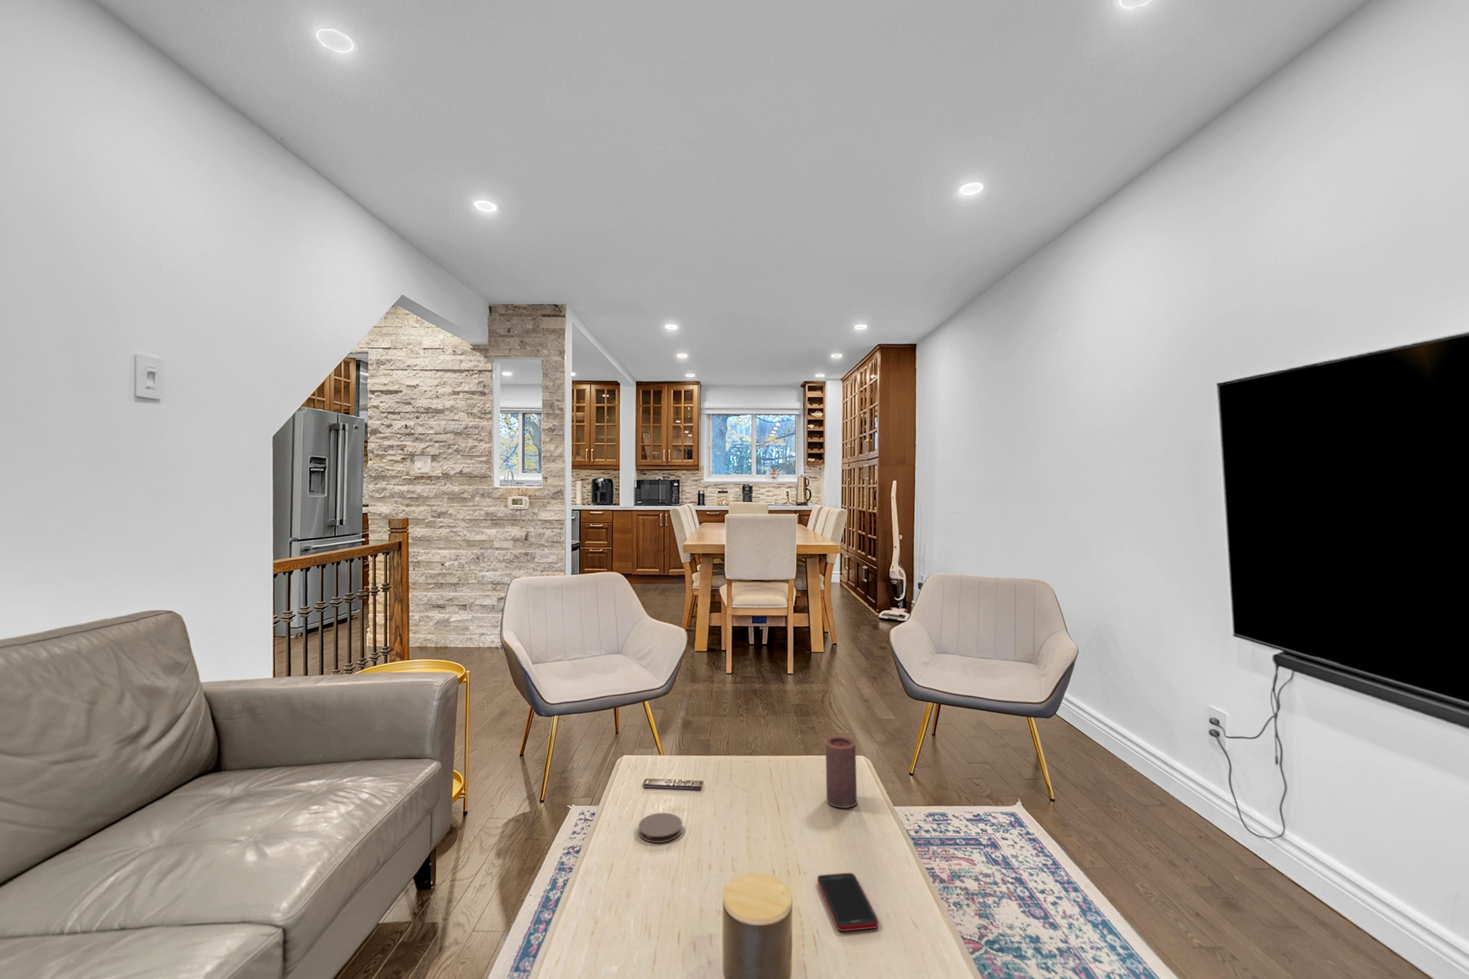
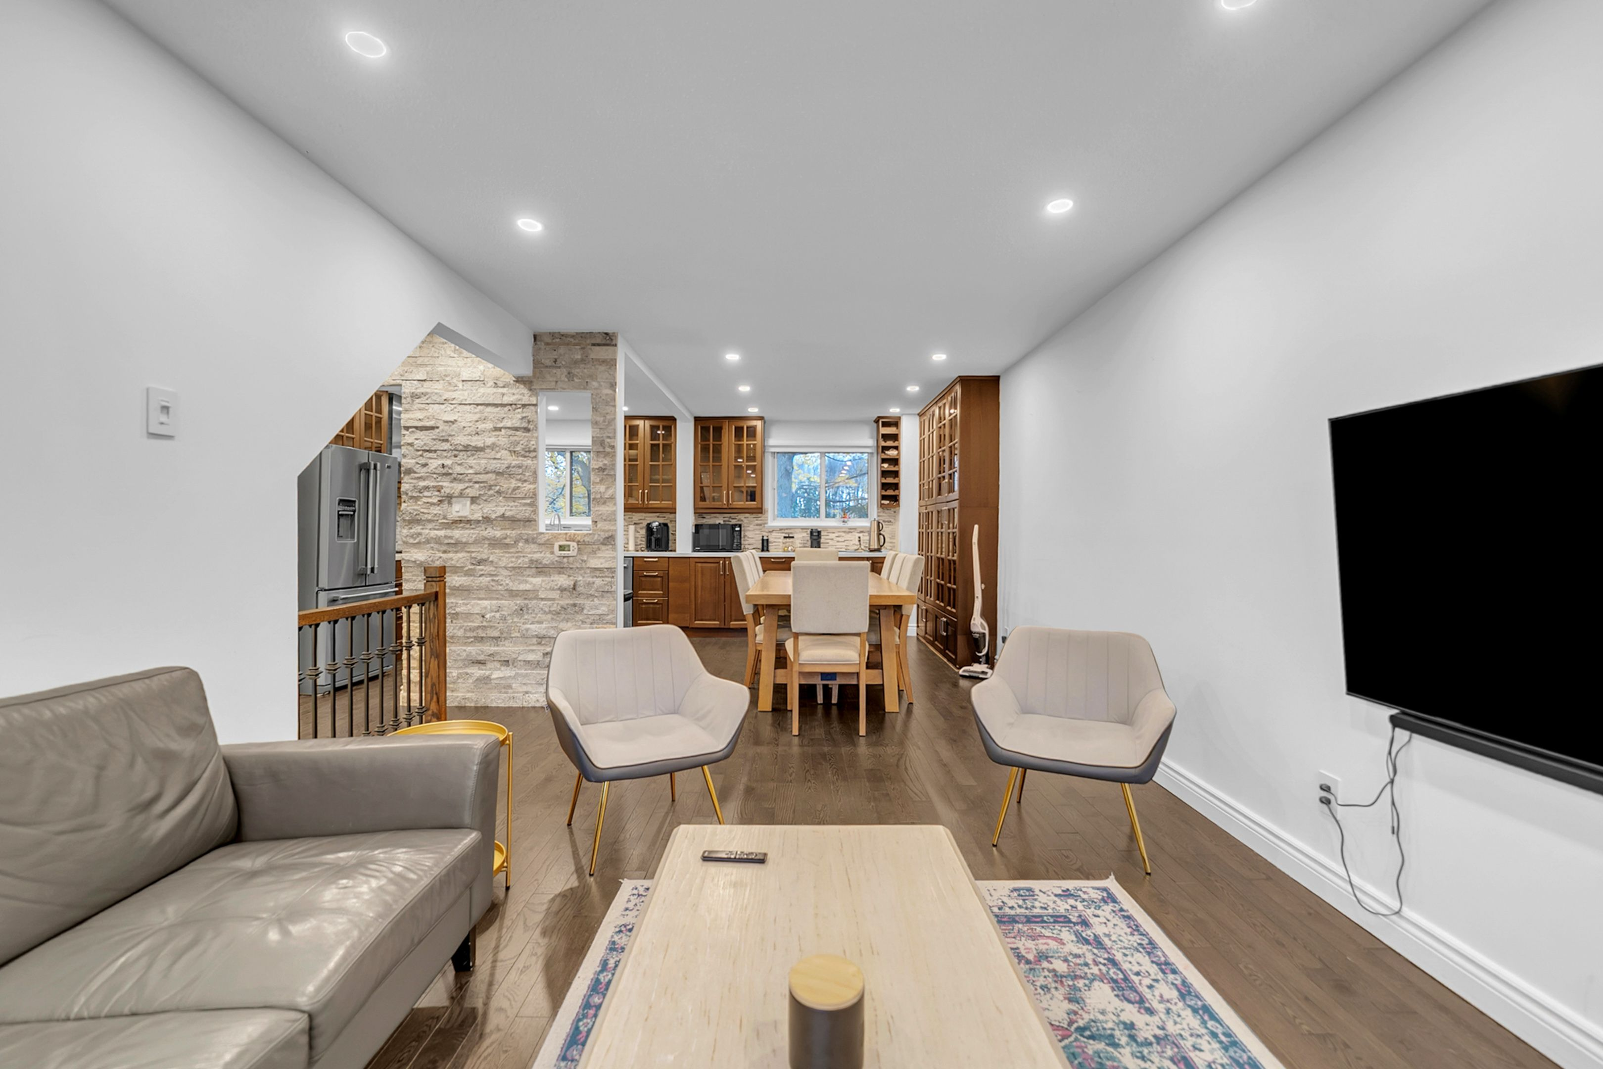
- coaster (660, 827)
- candle (841, 771)
- cell phone (846, 900)
